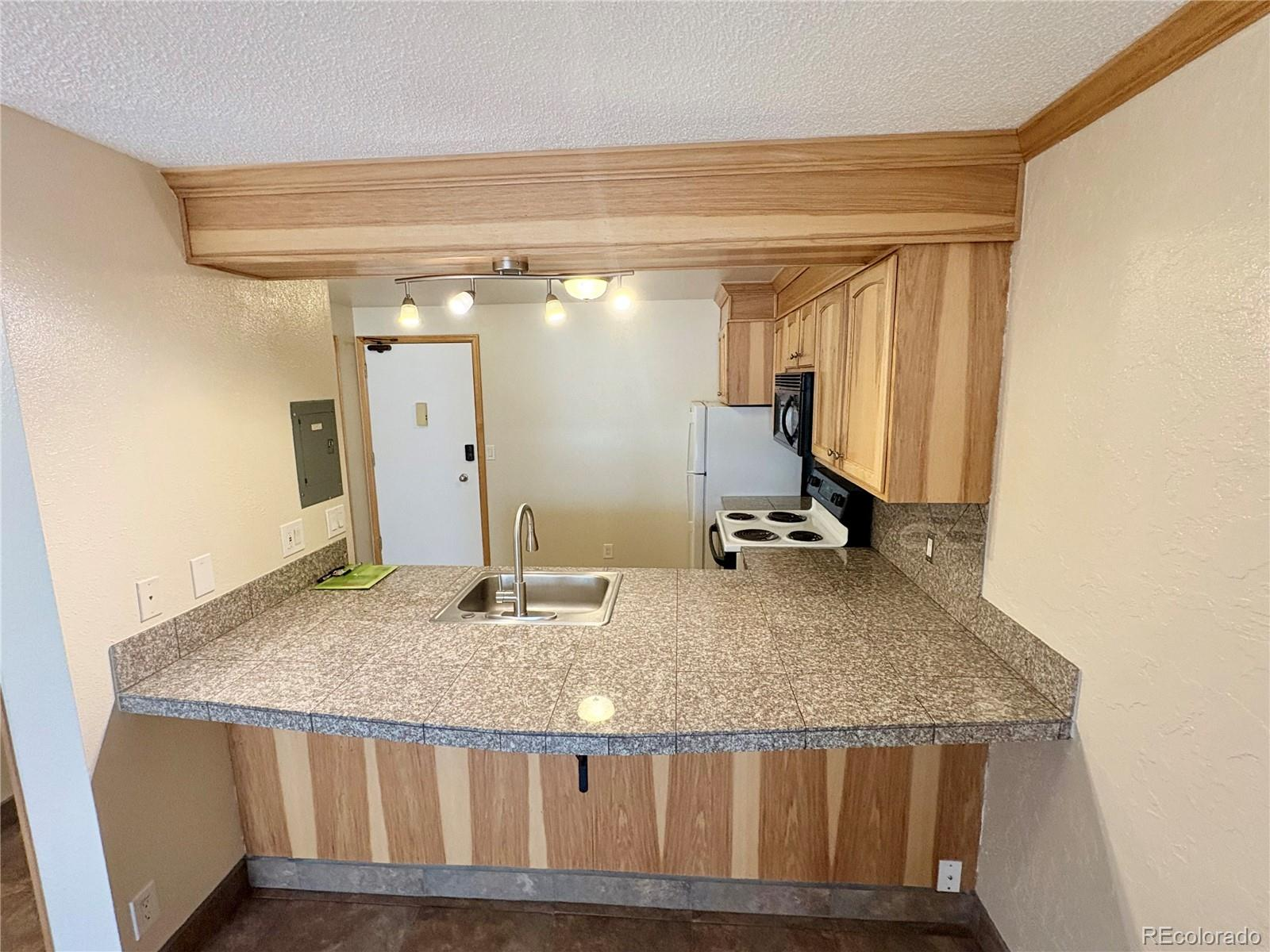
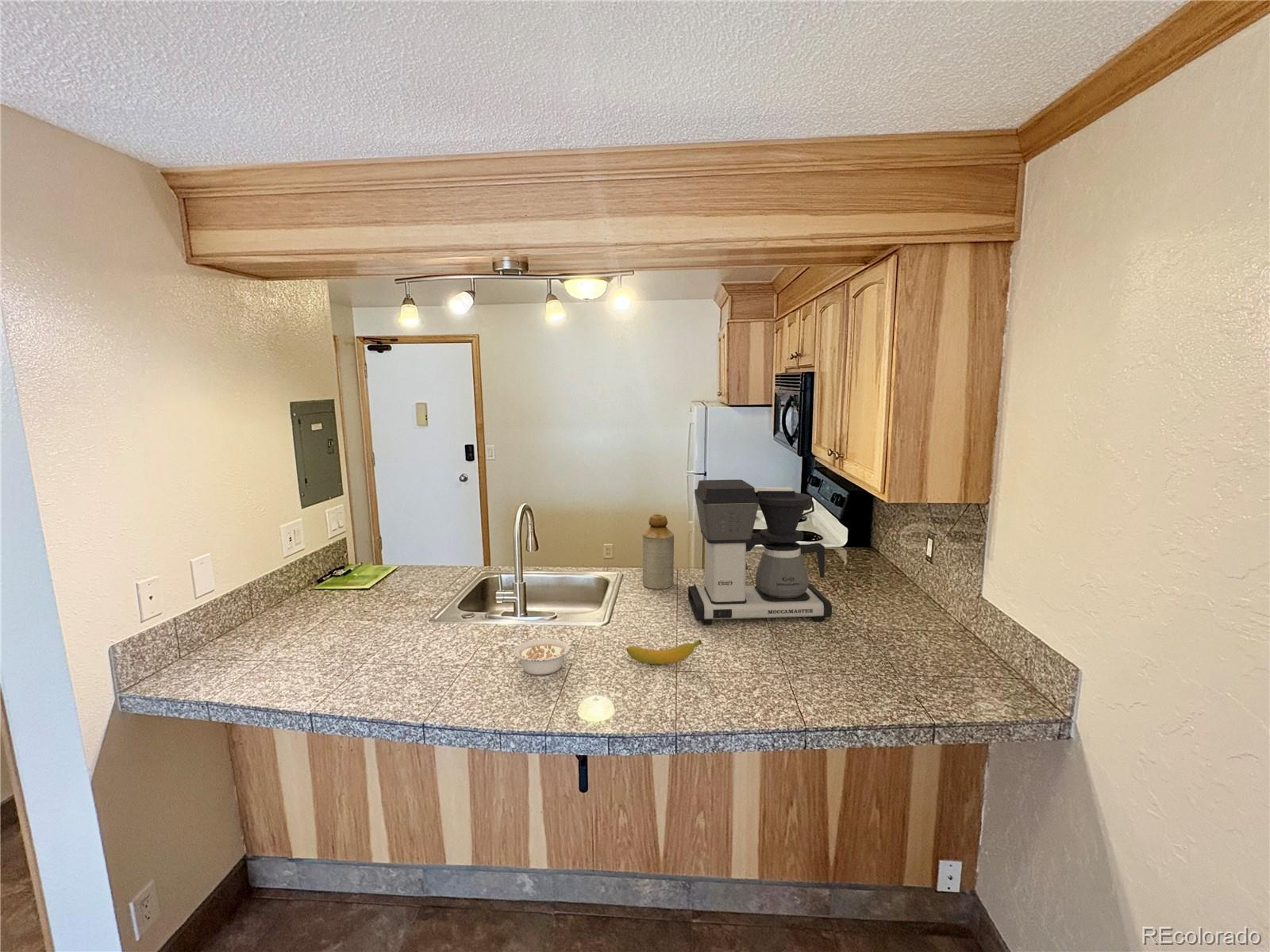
+ banana (664, 651)
+ bottle (658, 549)
+ legume (544, 656)
+ coffee maker (758, 544)
